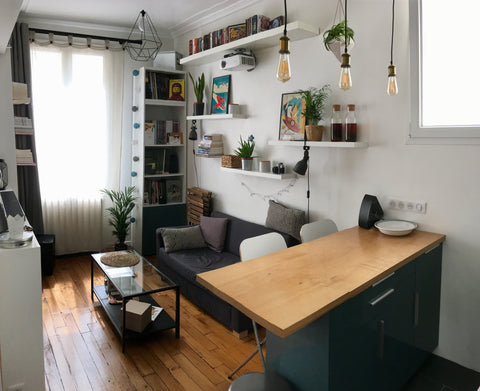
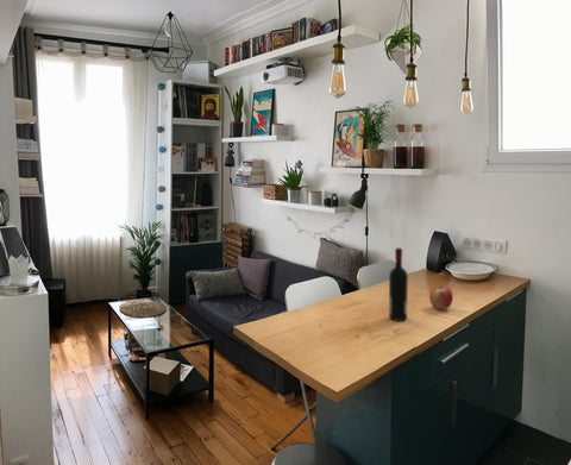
+ alcohol (397, 283)
+ apple (440, 297)
